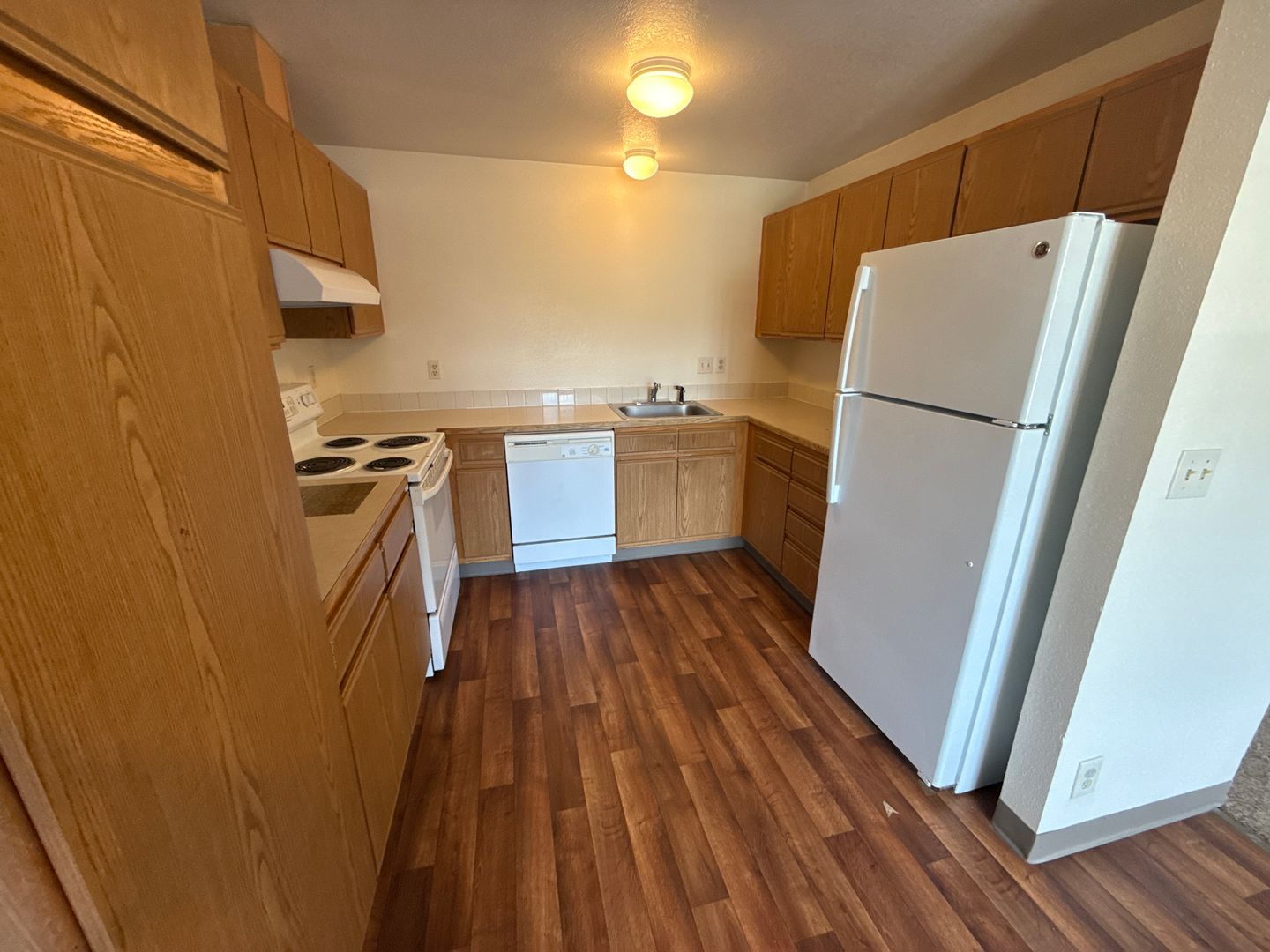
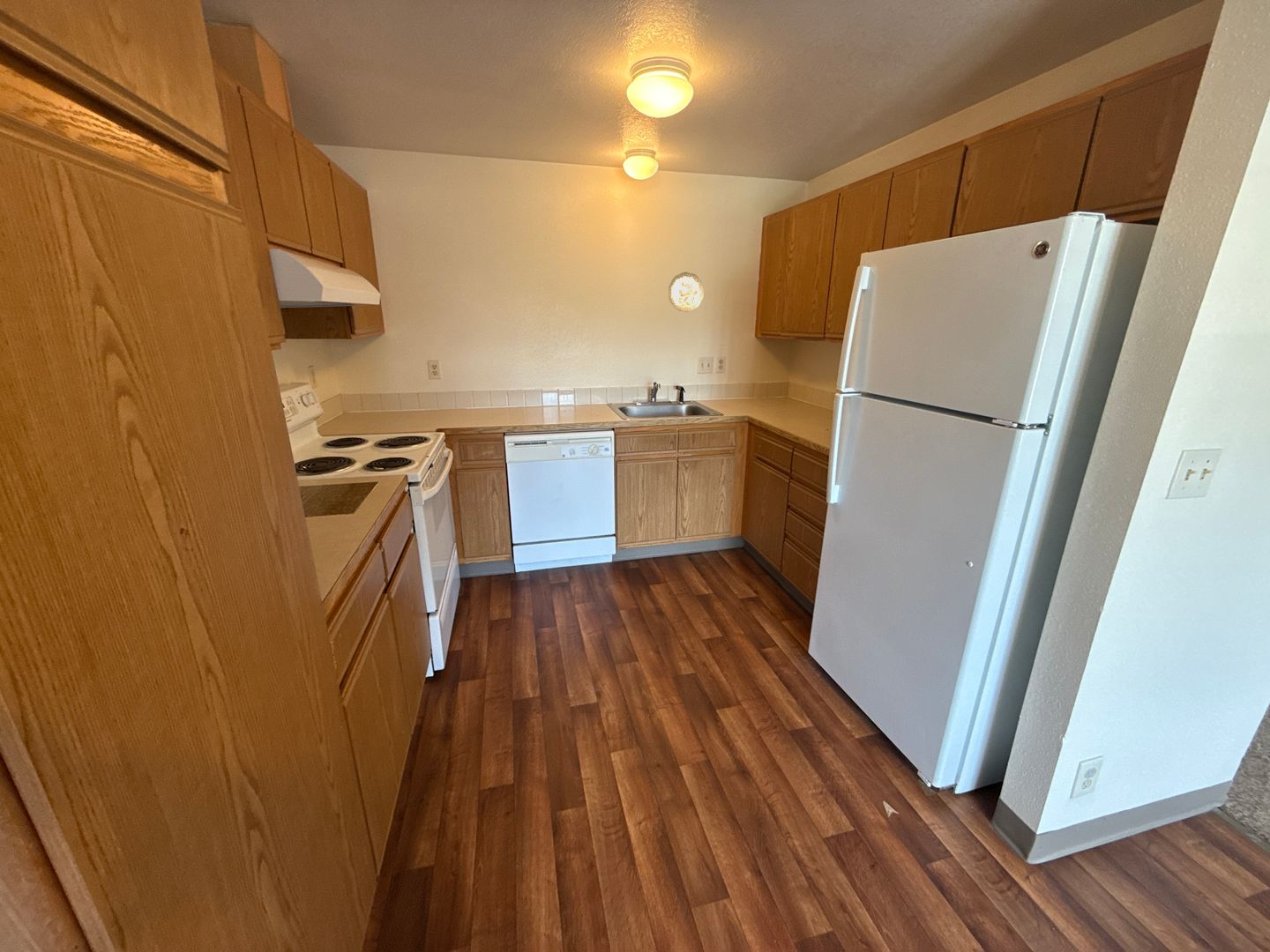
+ decorative plate (685, 292)
